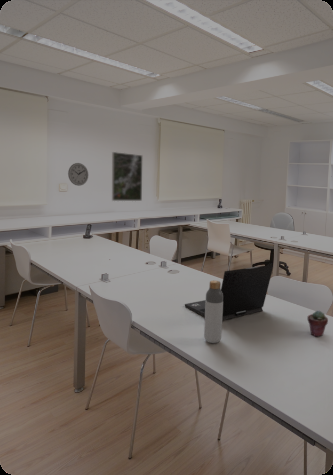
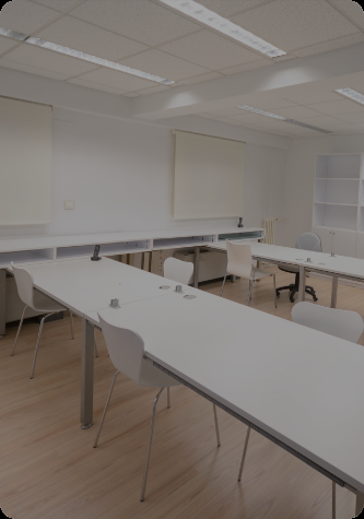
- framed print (127, 177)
- laptop (227, 286)
- potted succulent (317, 322)
- wall clock (78, 174)
- bottle (213, 311)
